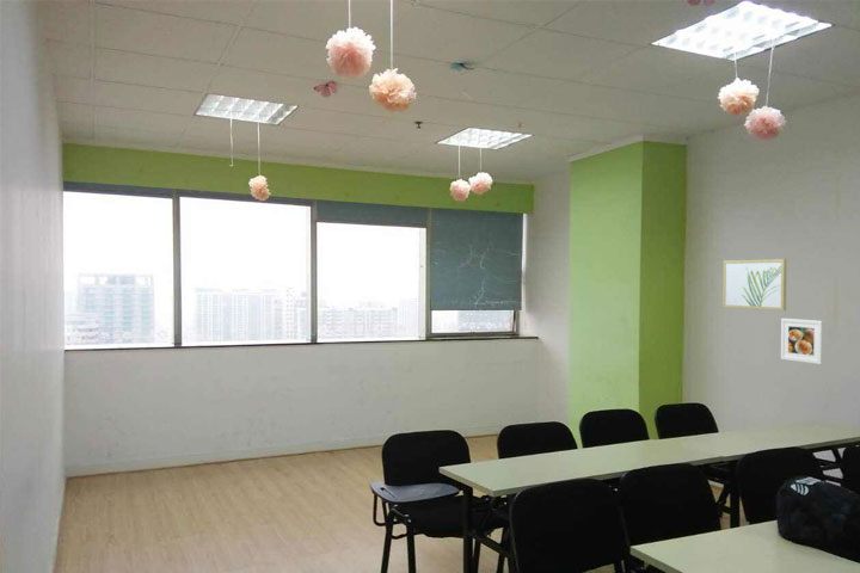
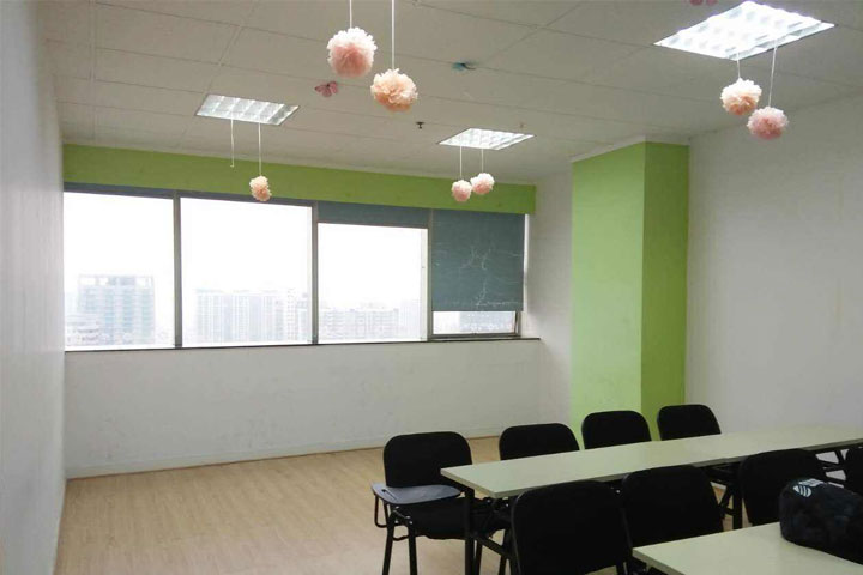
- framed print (800, 340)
- wall art (752, 284)
